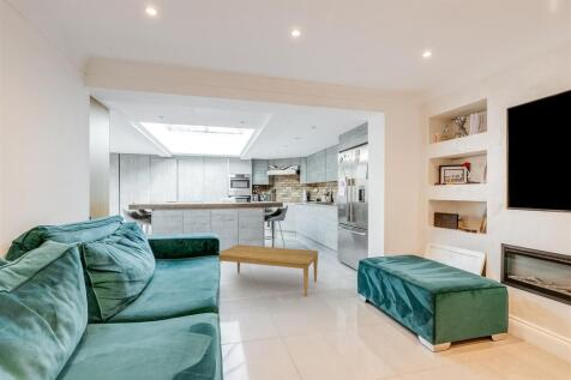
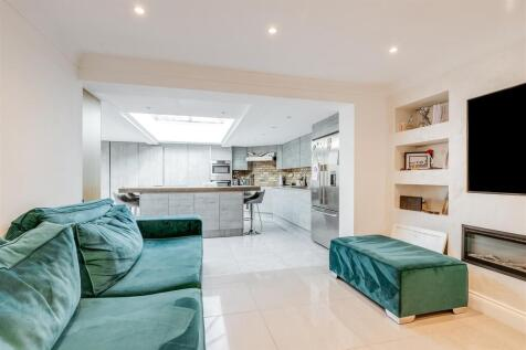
- coffee table (270, 265)
